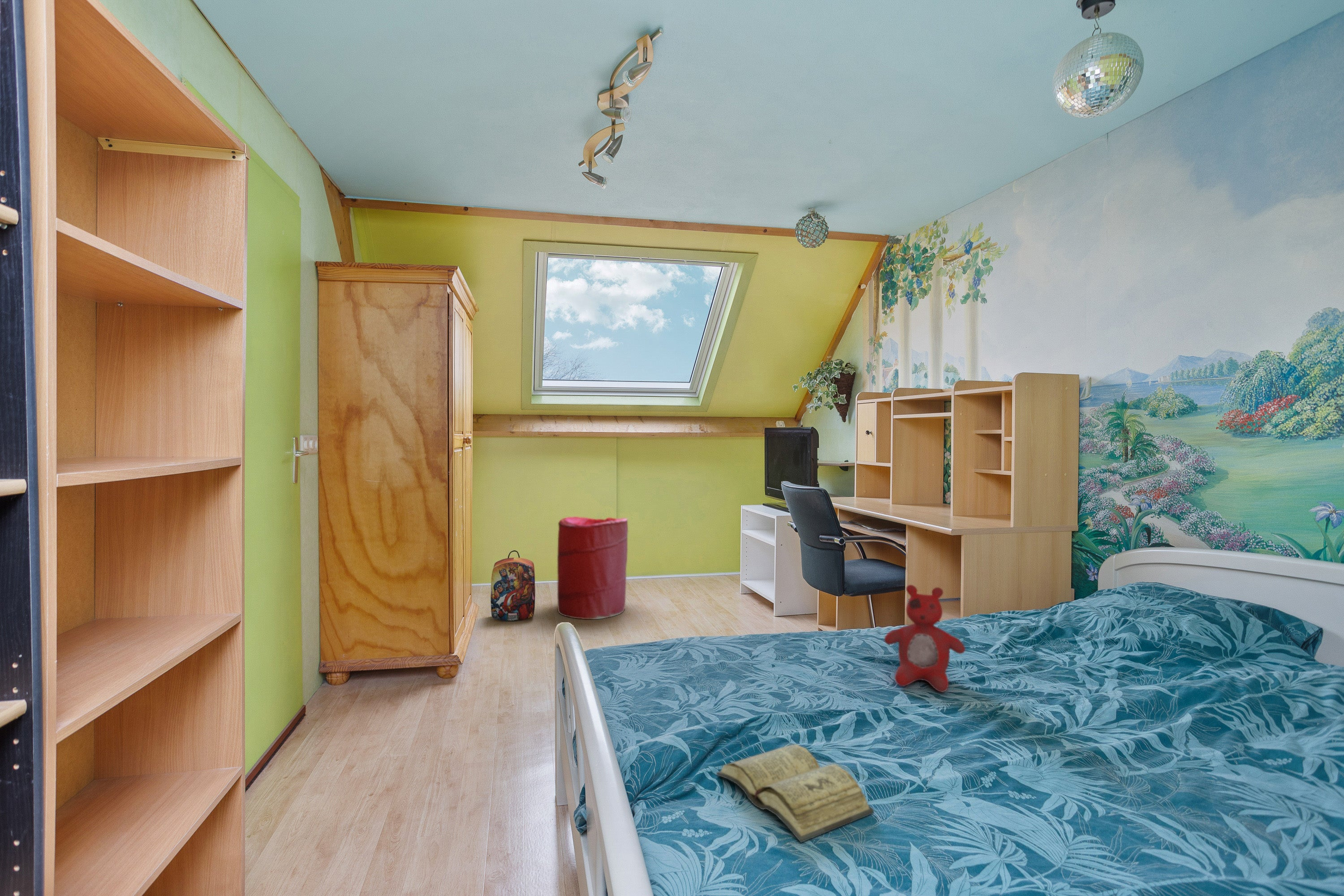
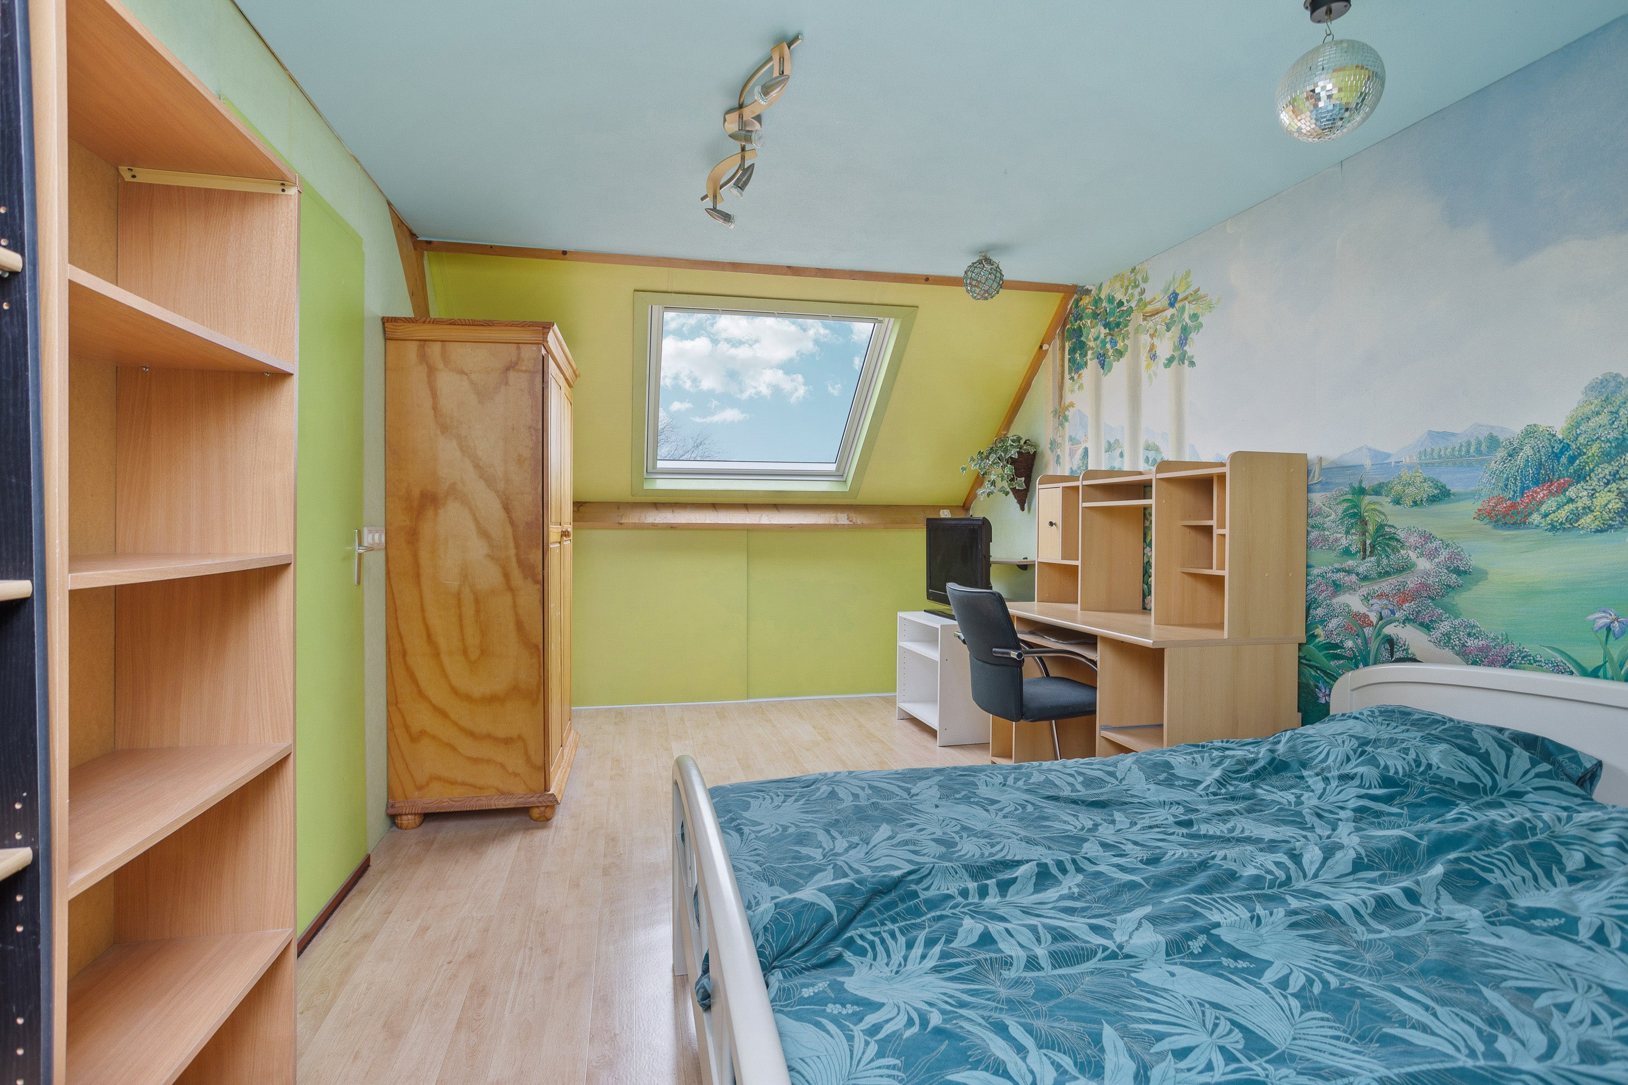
- laundry hamper (593, 563)
- stuffed bear (923, 635)
- backpack (513, 585)
- diary (791, 780)
